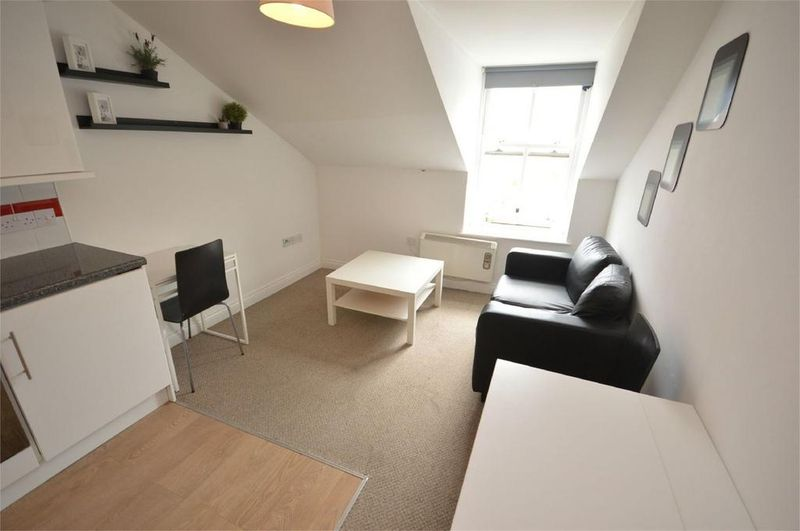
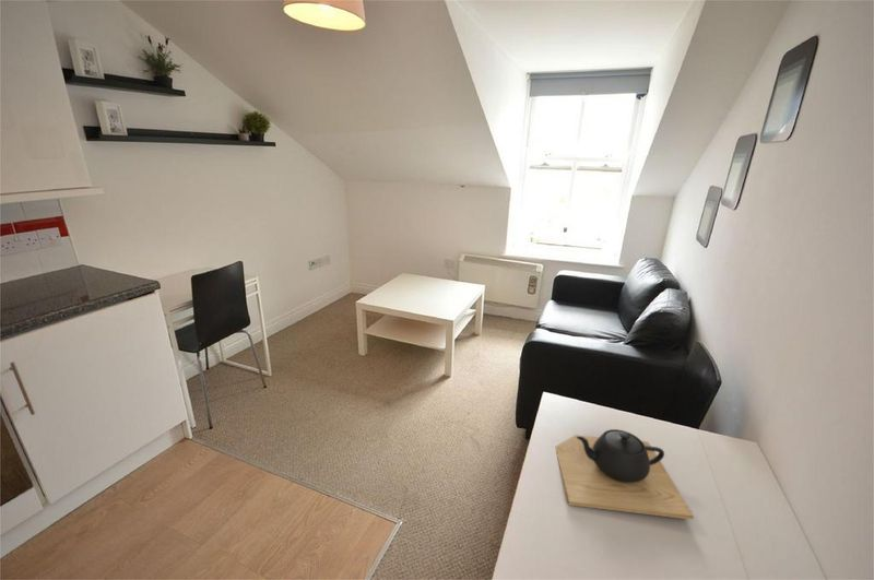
+ teapot (615, 453)
